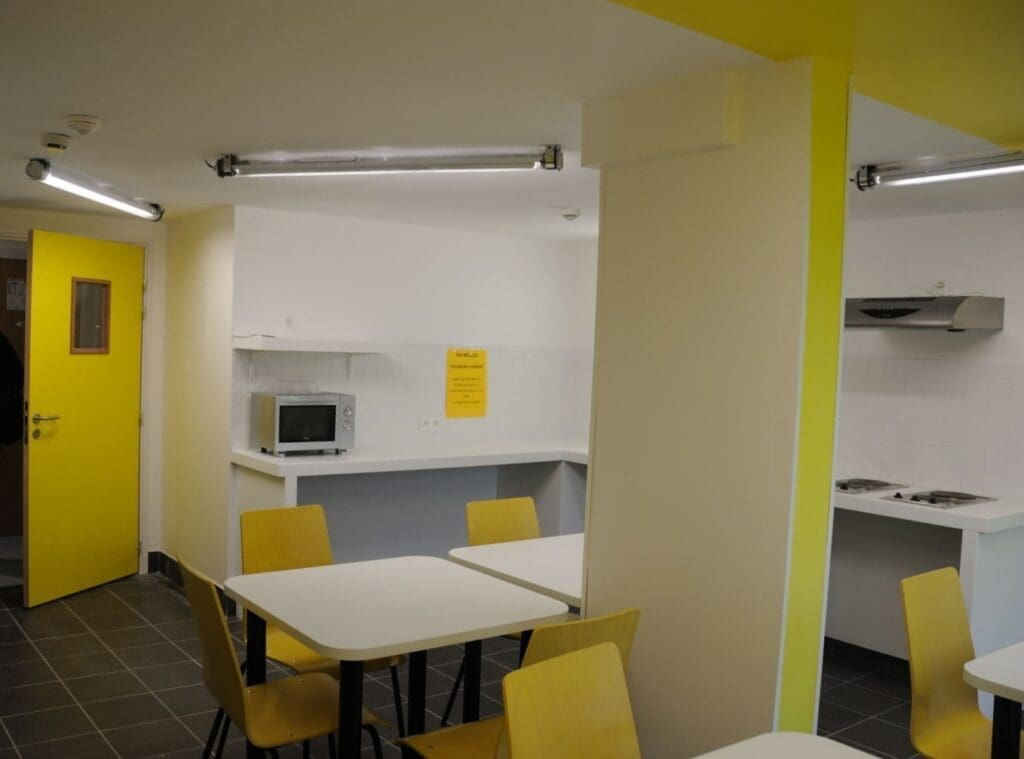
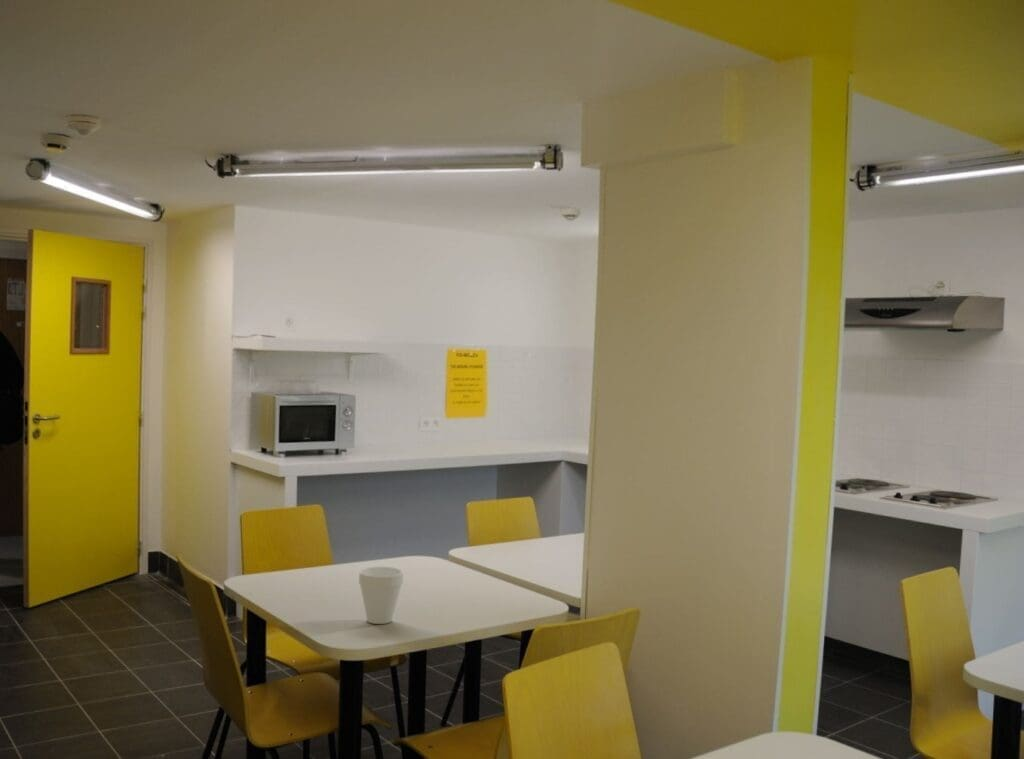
+ cup (380, 596)
